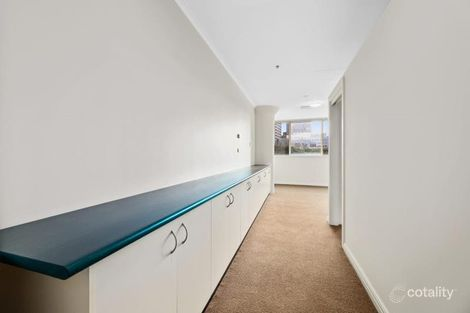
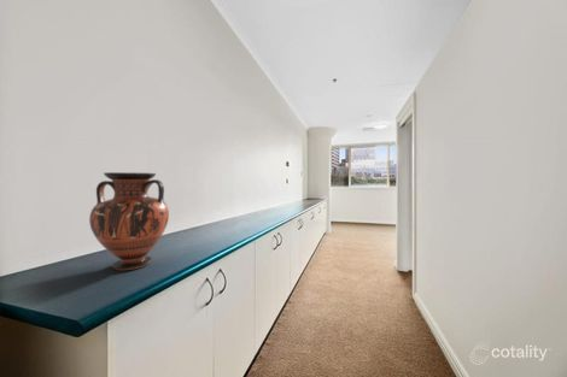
+ vase (131, 218)
